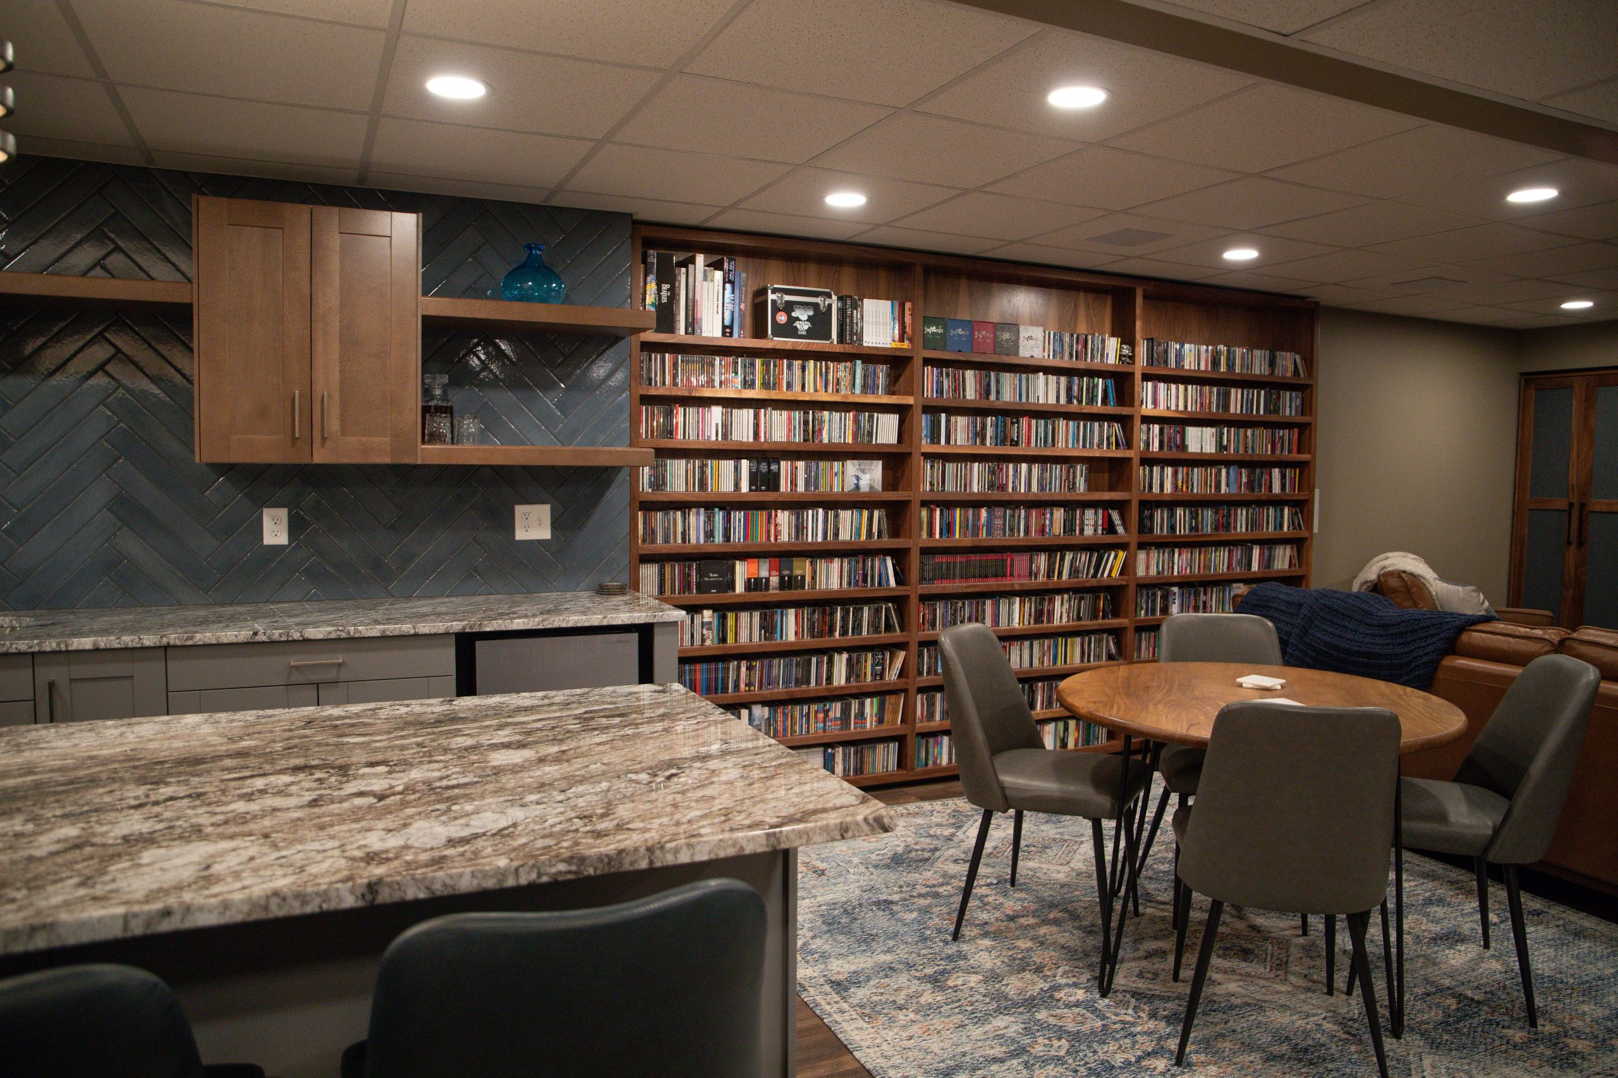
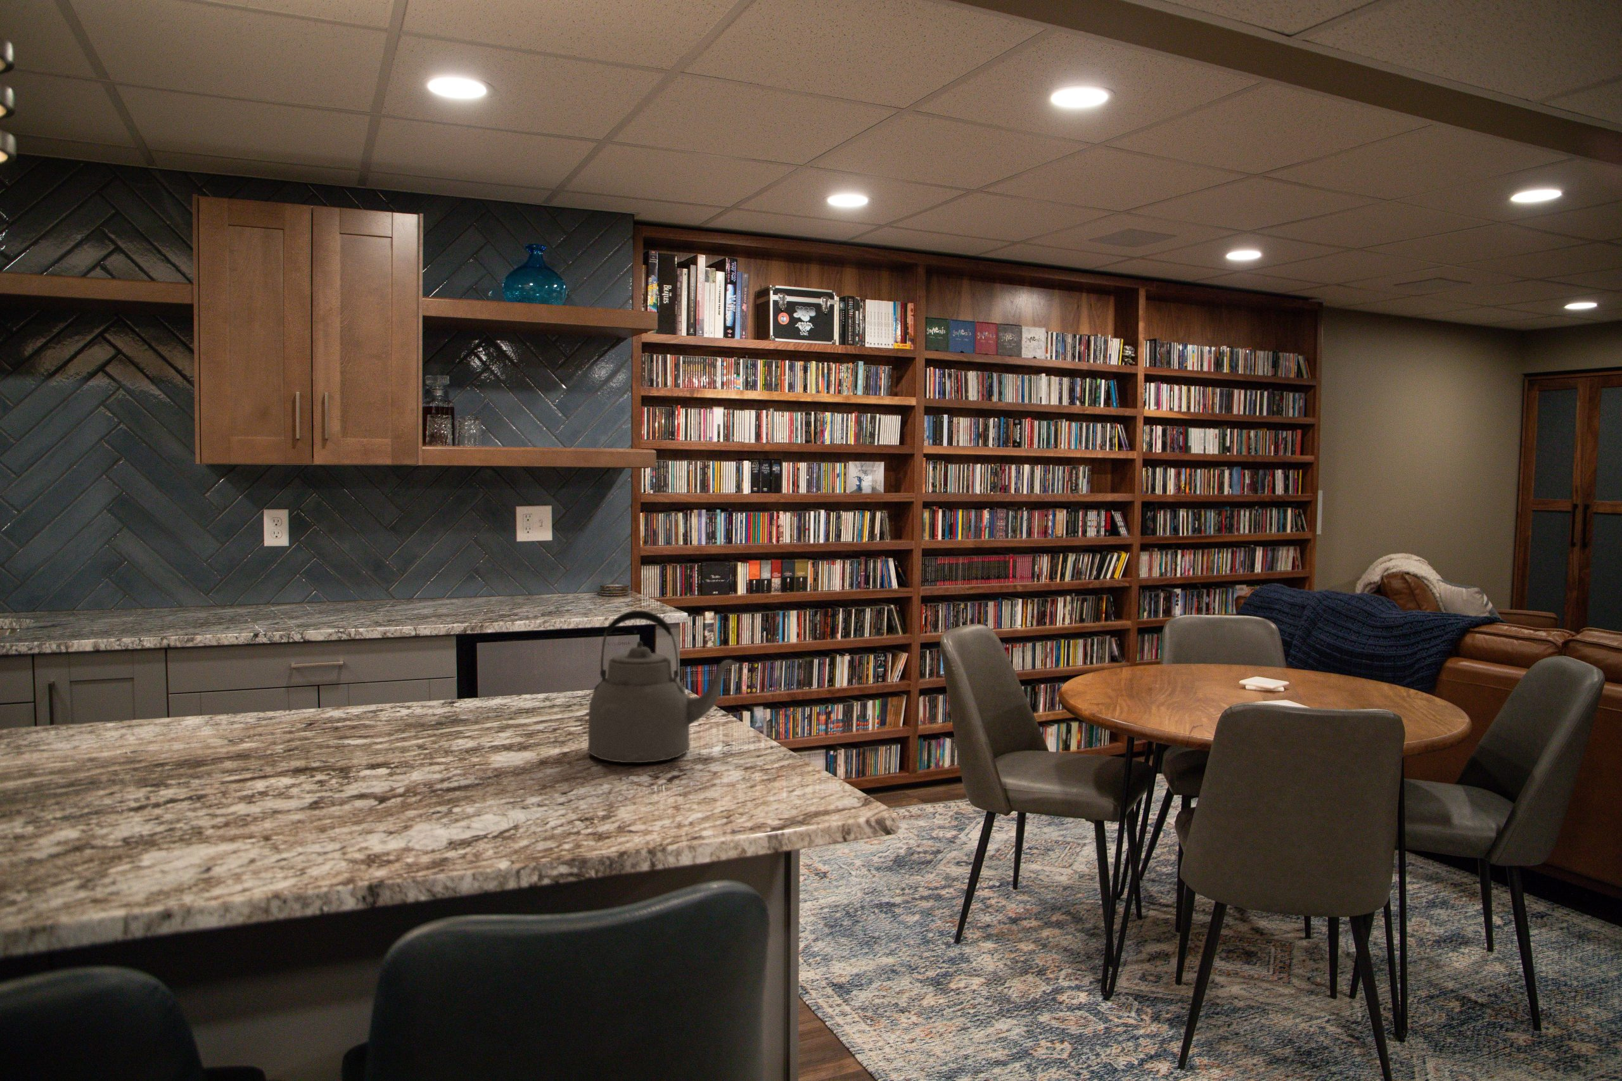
+ kettle (664, 682)
